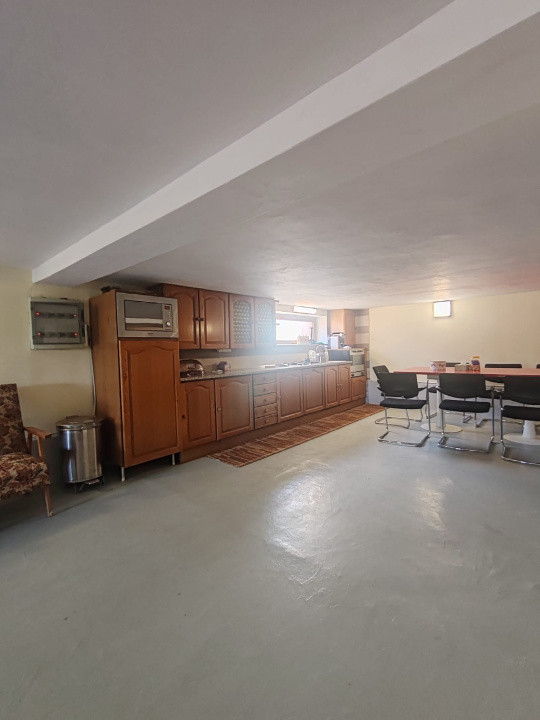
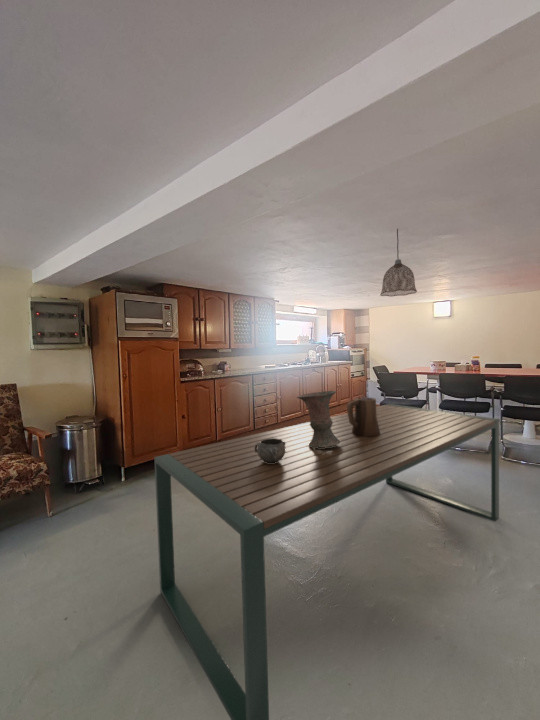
+ dining table (354, 492)
+ pendant lamp (397, 261)
+ vase (321, 420)
+ decorative bowl (269, 451)
+ pitcher (362, 416)
